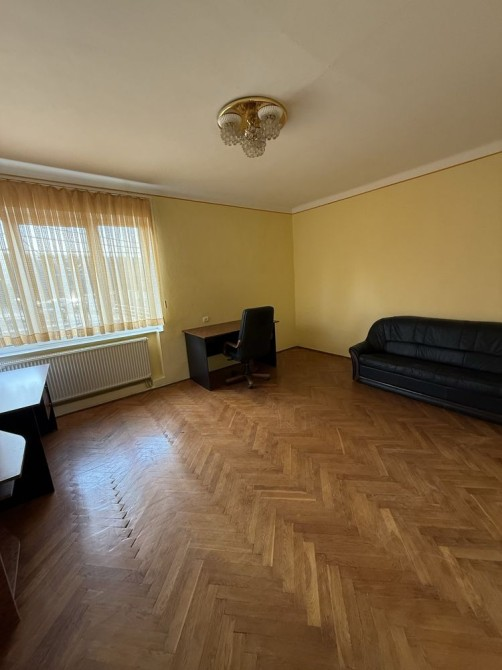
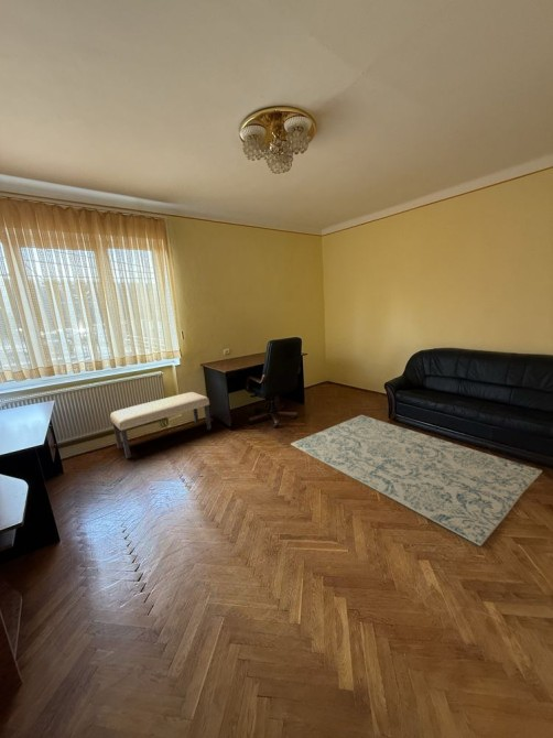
+ bench (162, 417)
+ rug (398, 455)
